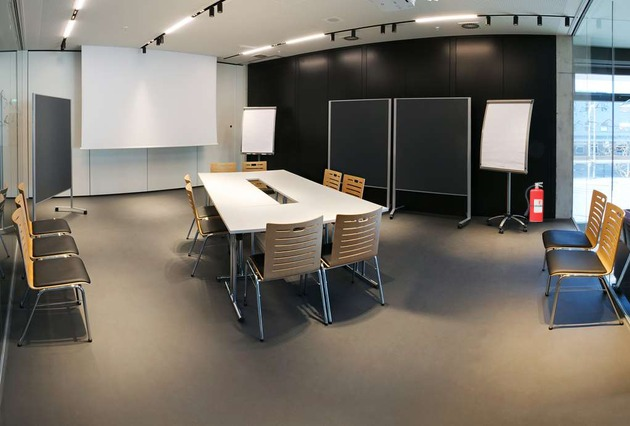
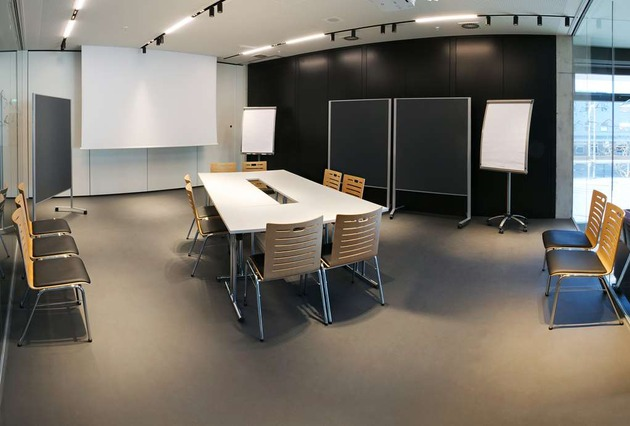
- fire extinguisher (533, 201)
